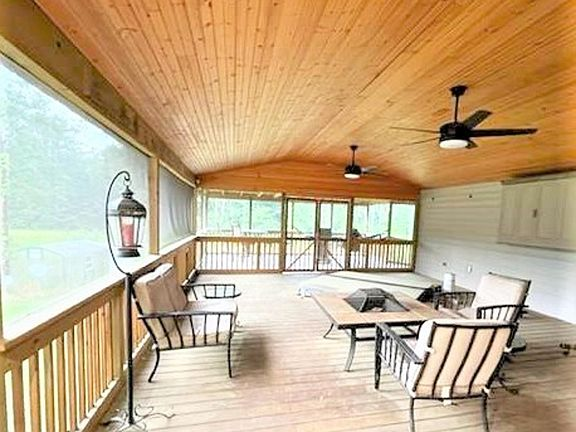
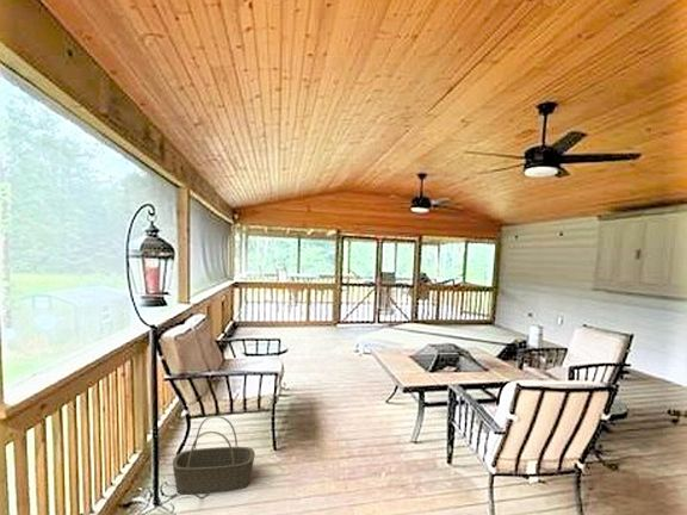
+ basket (215, 453)
